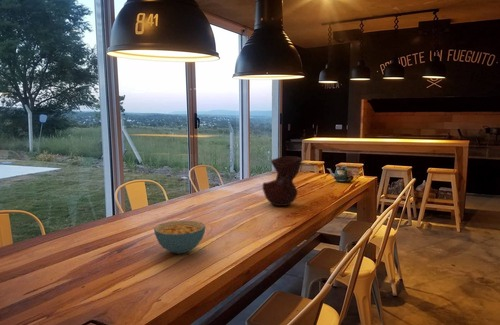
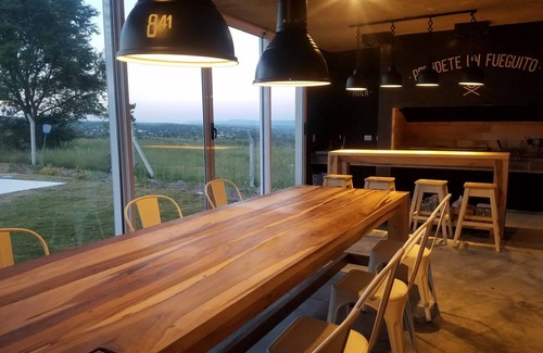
- cereal bowl (180, 238)
- vase (282, 181)
- teapot (342, 173)
